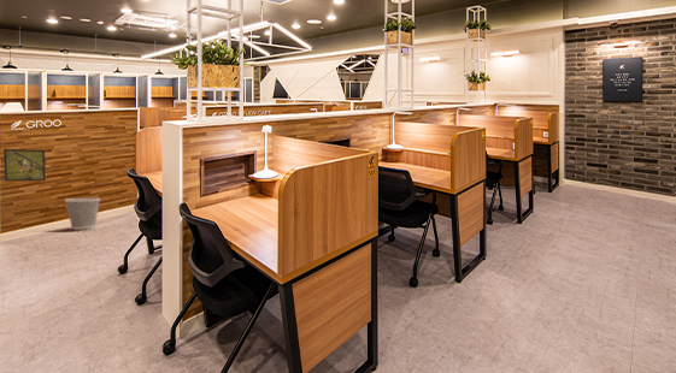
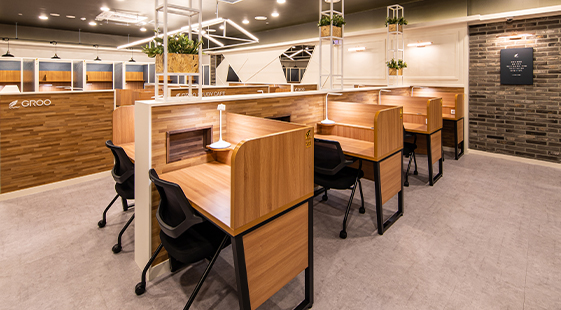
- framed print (24, 165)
- wastebasket (83, 213)
